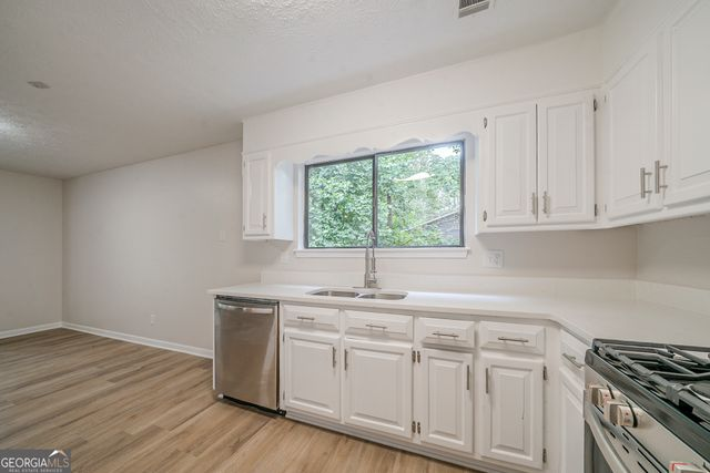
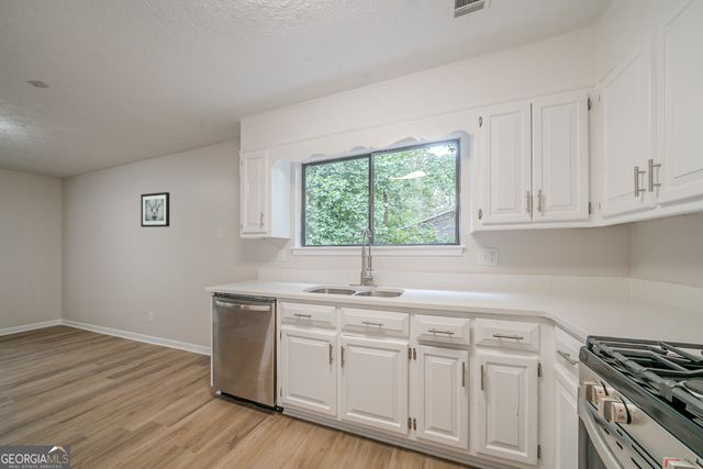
+ wall art (155, 210)
